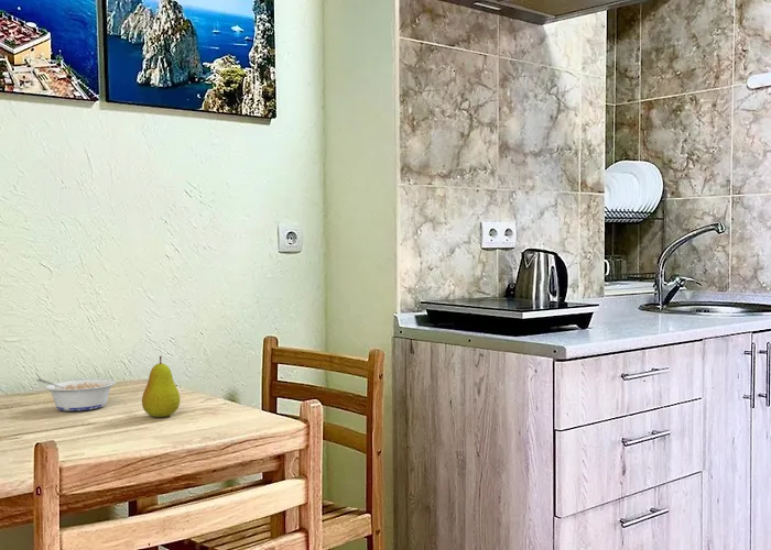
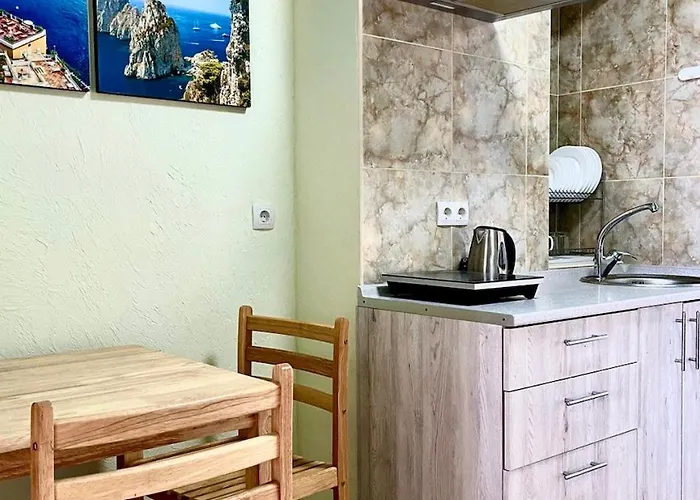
- fruit (161, 385)
- legume (78, 393)
